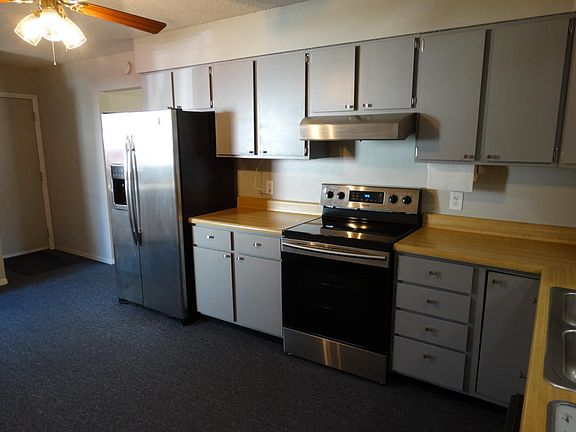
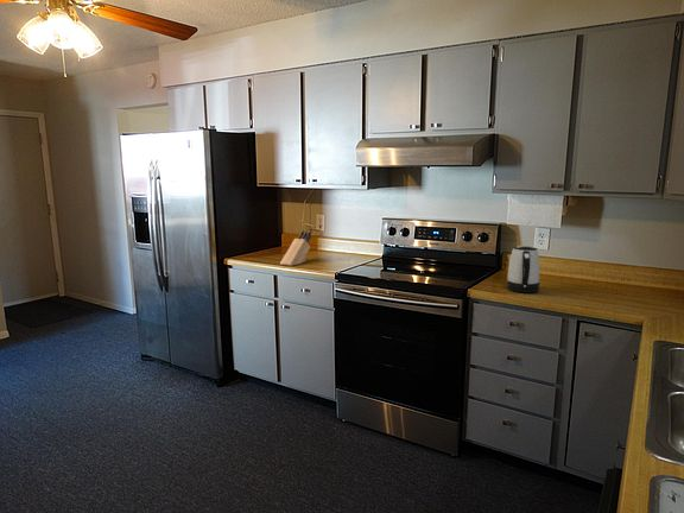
+ kettle (524, 268)
+ knife block (297, 247)
